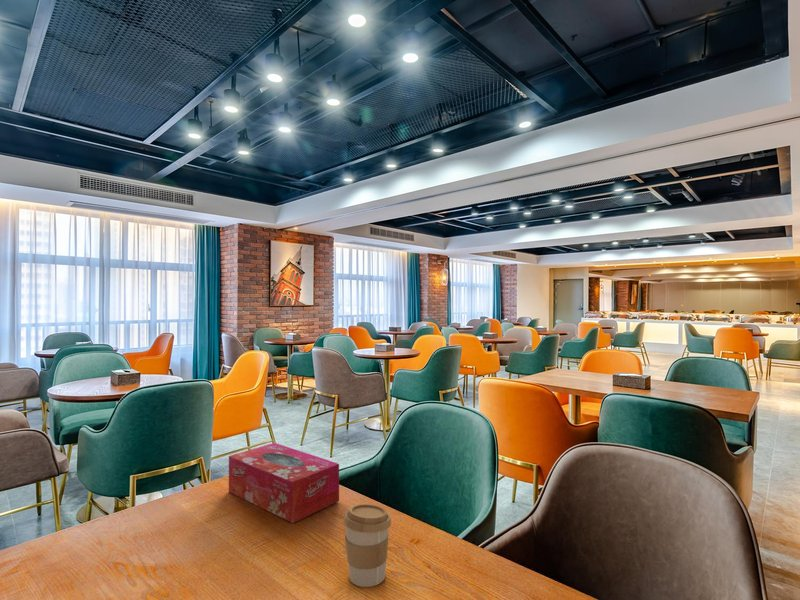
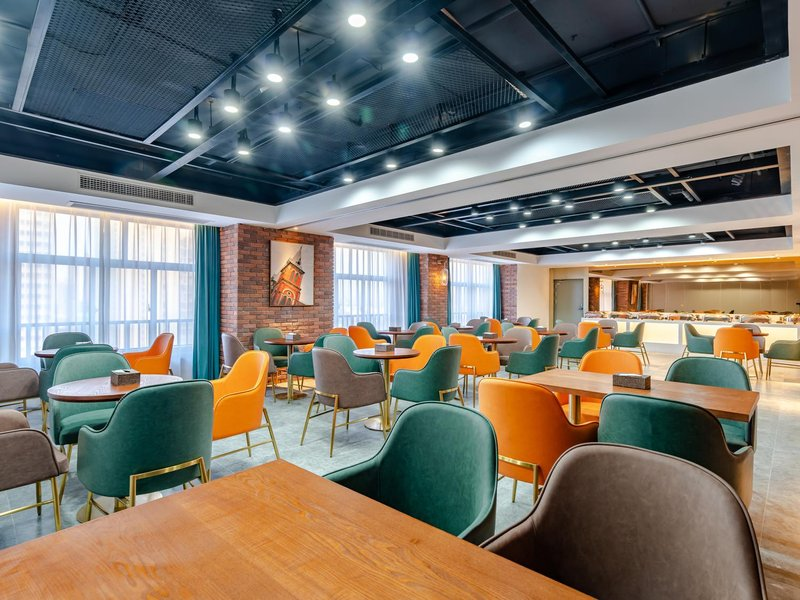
- coffee cup (367, 542)
- tissue box (282, 477)
